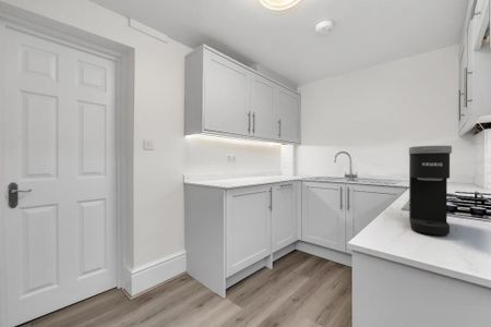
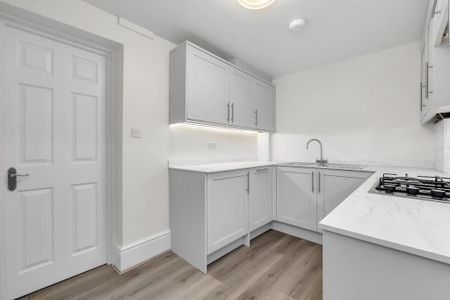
- coffee maker (427, 186)
